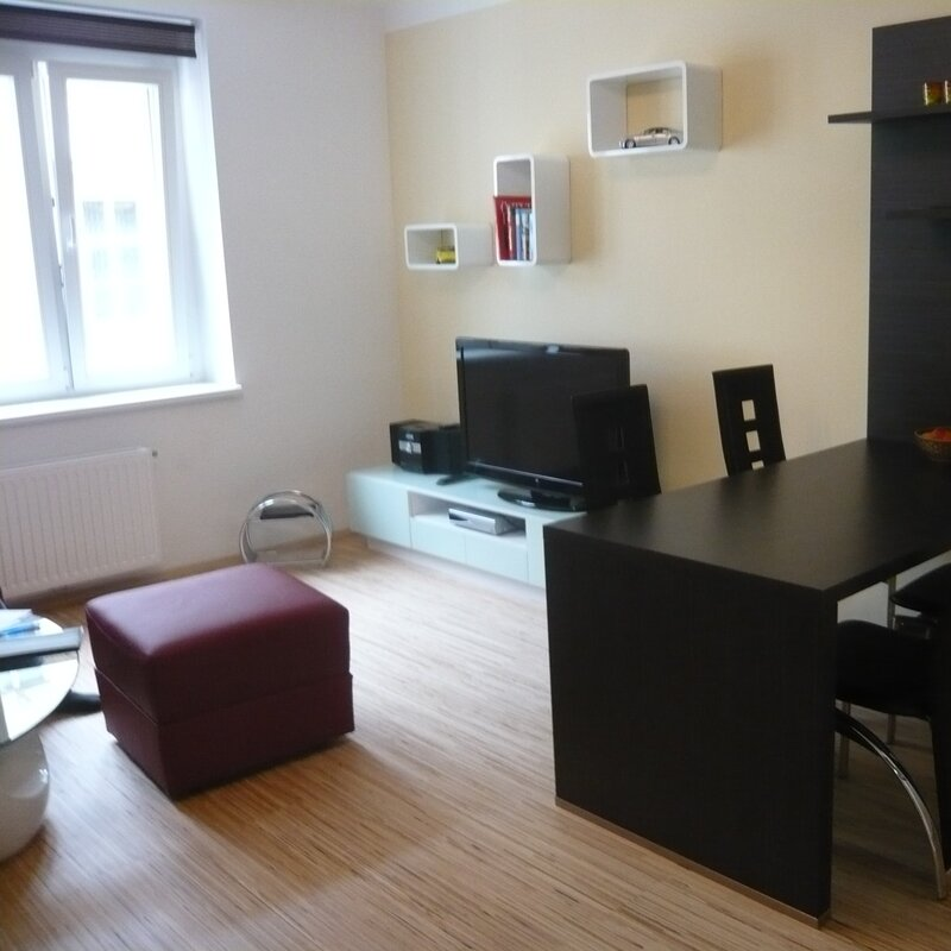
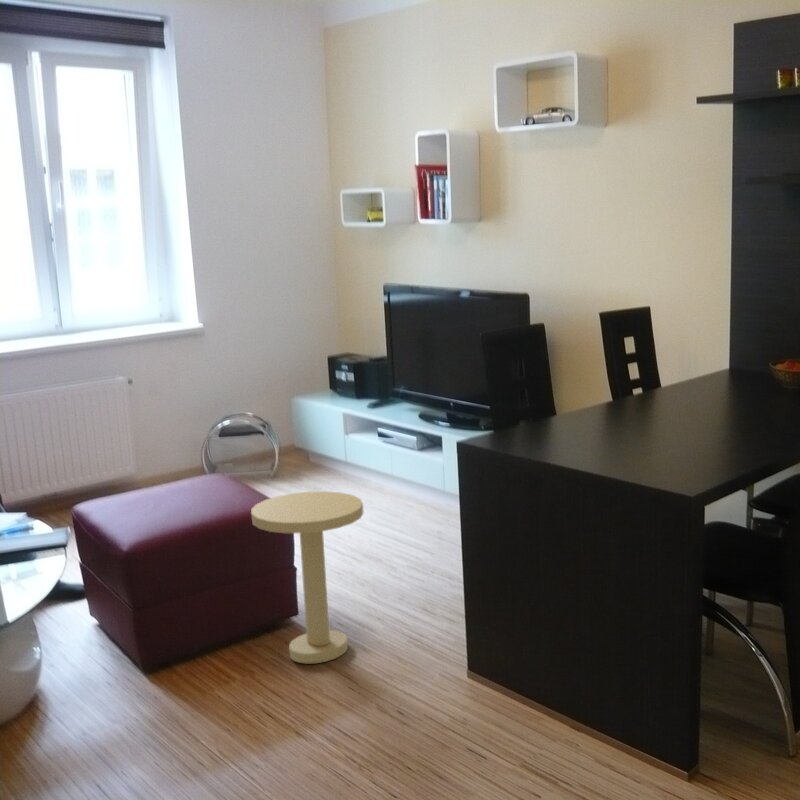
+ side table (311, 579)
